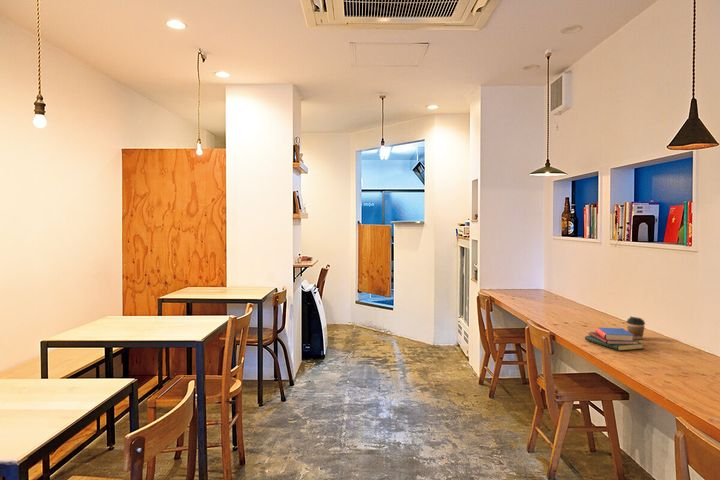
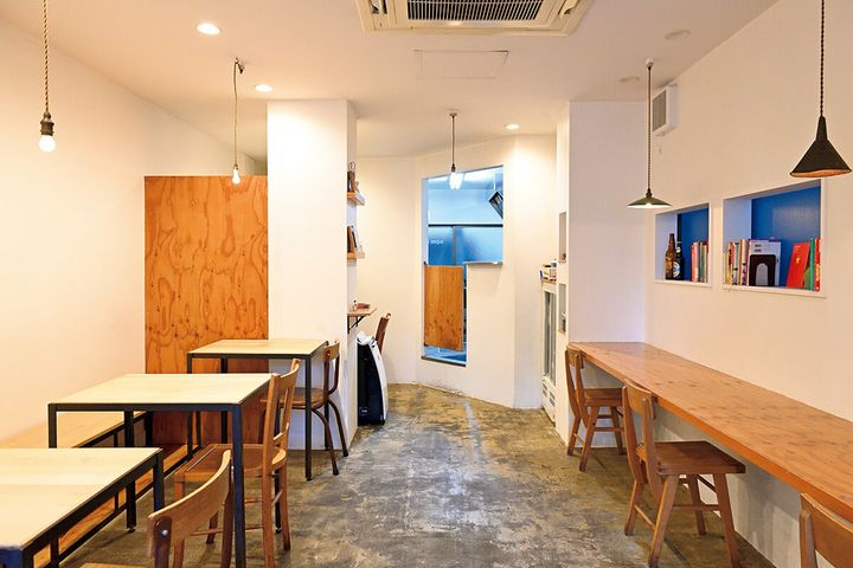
- coffee cup (635, 327)
- book (612, 337)
